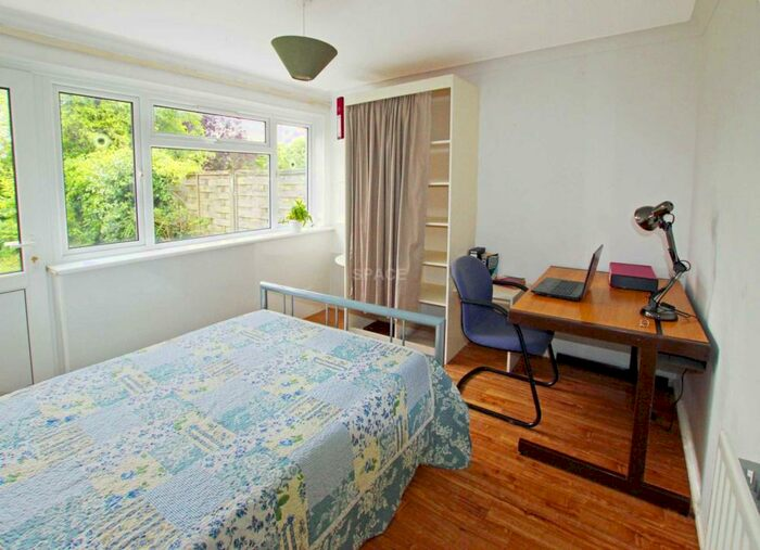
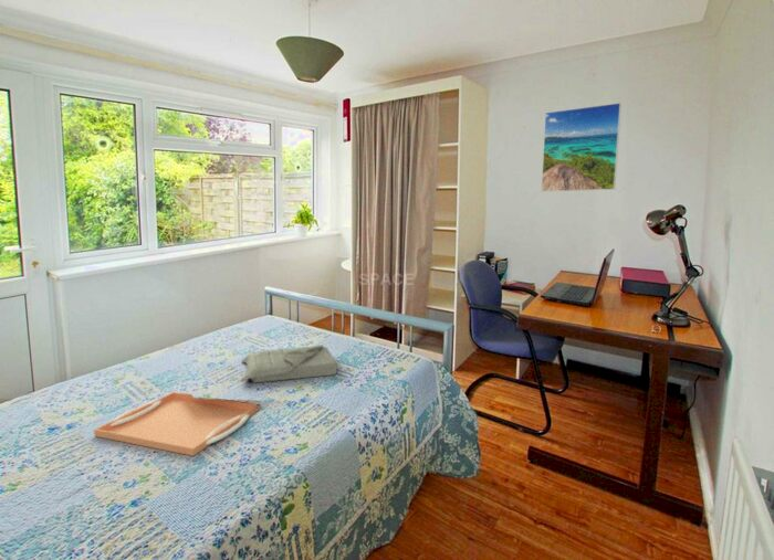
+ serving tray (181, 419)
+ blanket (286, 358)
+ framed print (578, 149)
